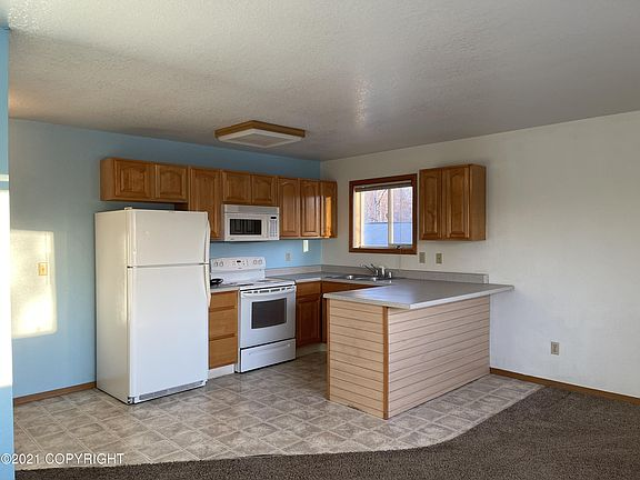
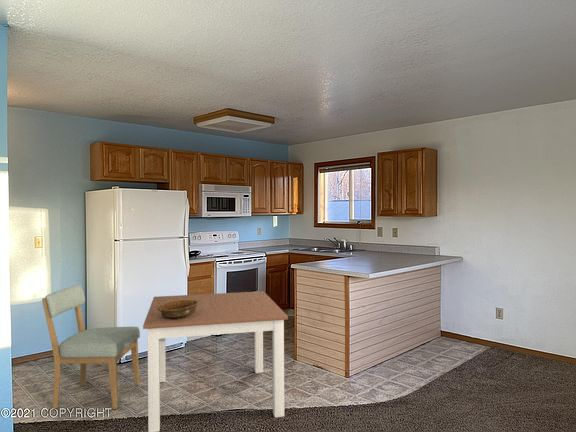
+ decorative bowl (178, 309)
+ dining table (214, 334)
+ chair (92, 343)
